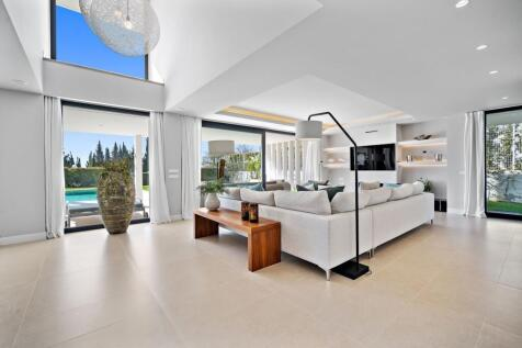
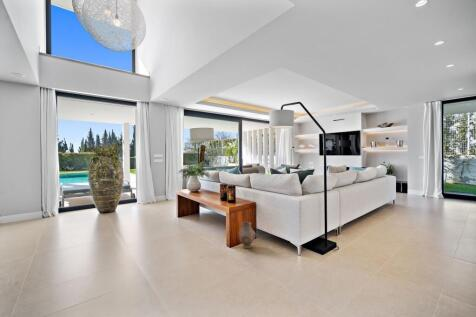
+ vase (246, 235)
